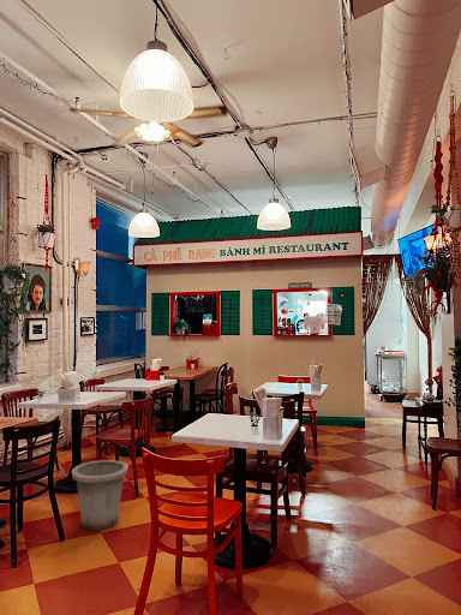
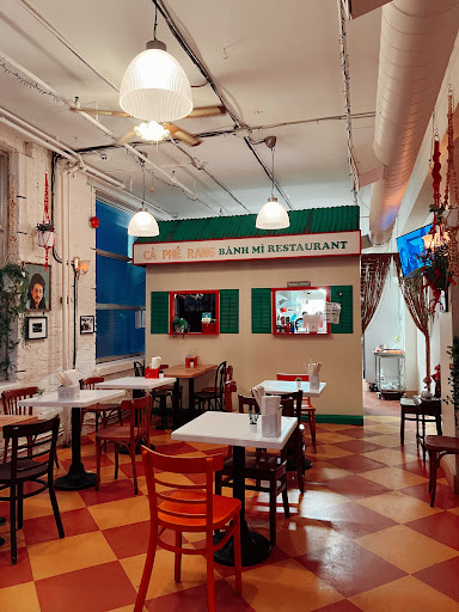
- trash can (100, 495)
